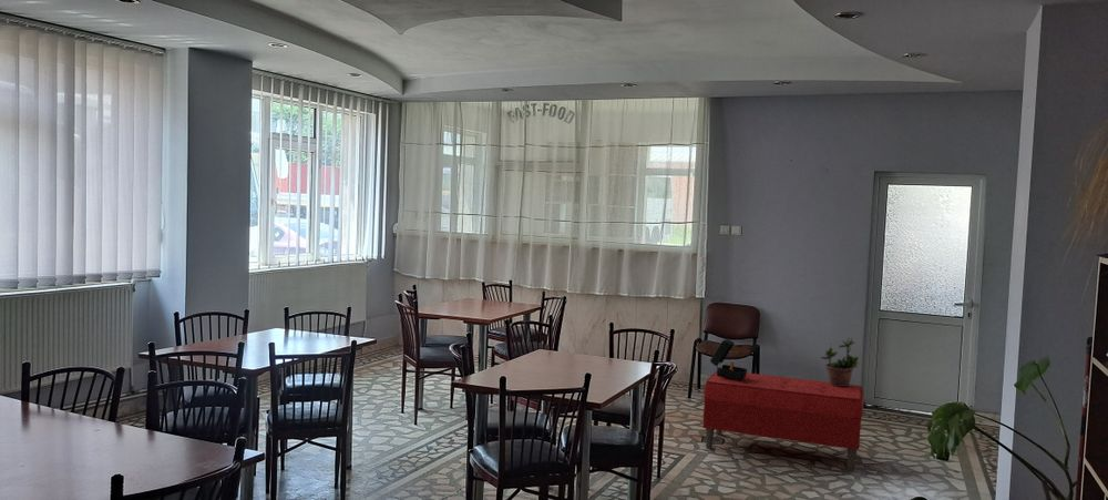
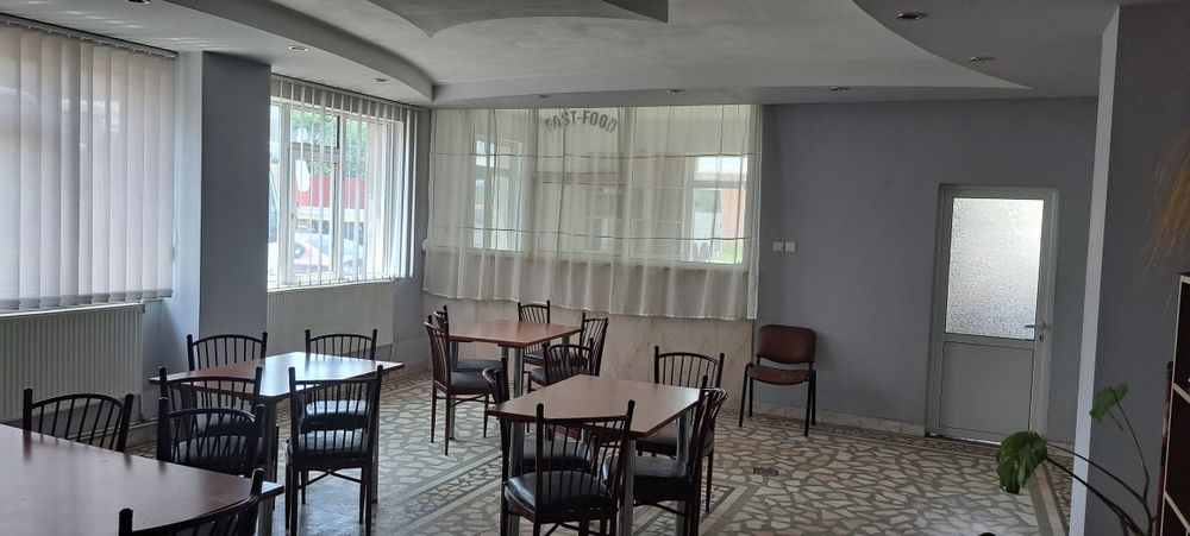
- potted plant (842, 359)
- jewelry box (725, 357)
- bench (782, 417)
